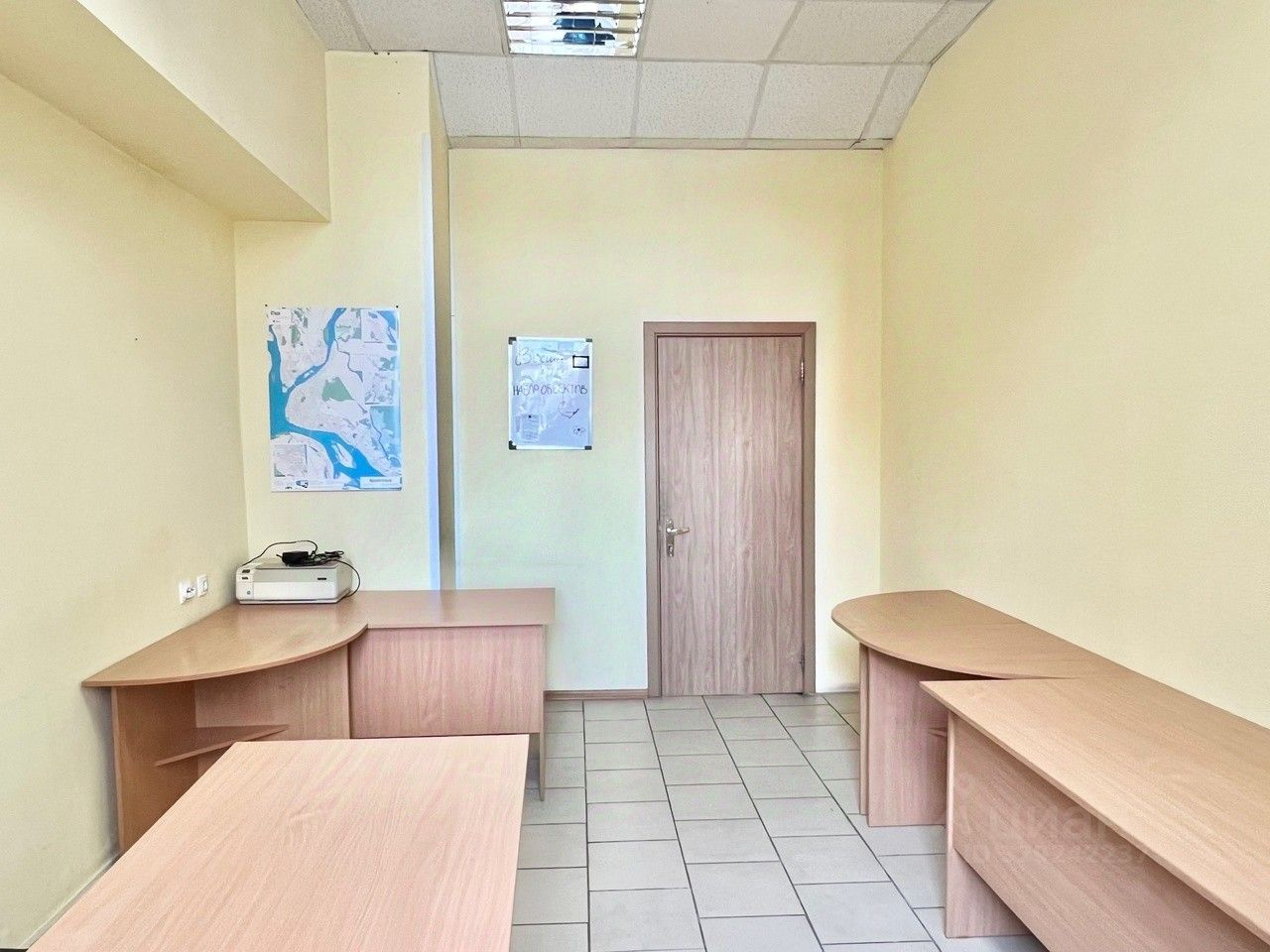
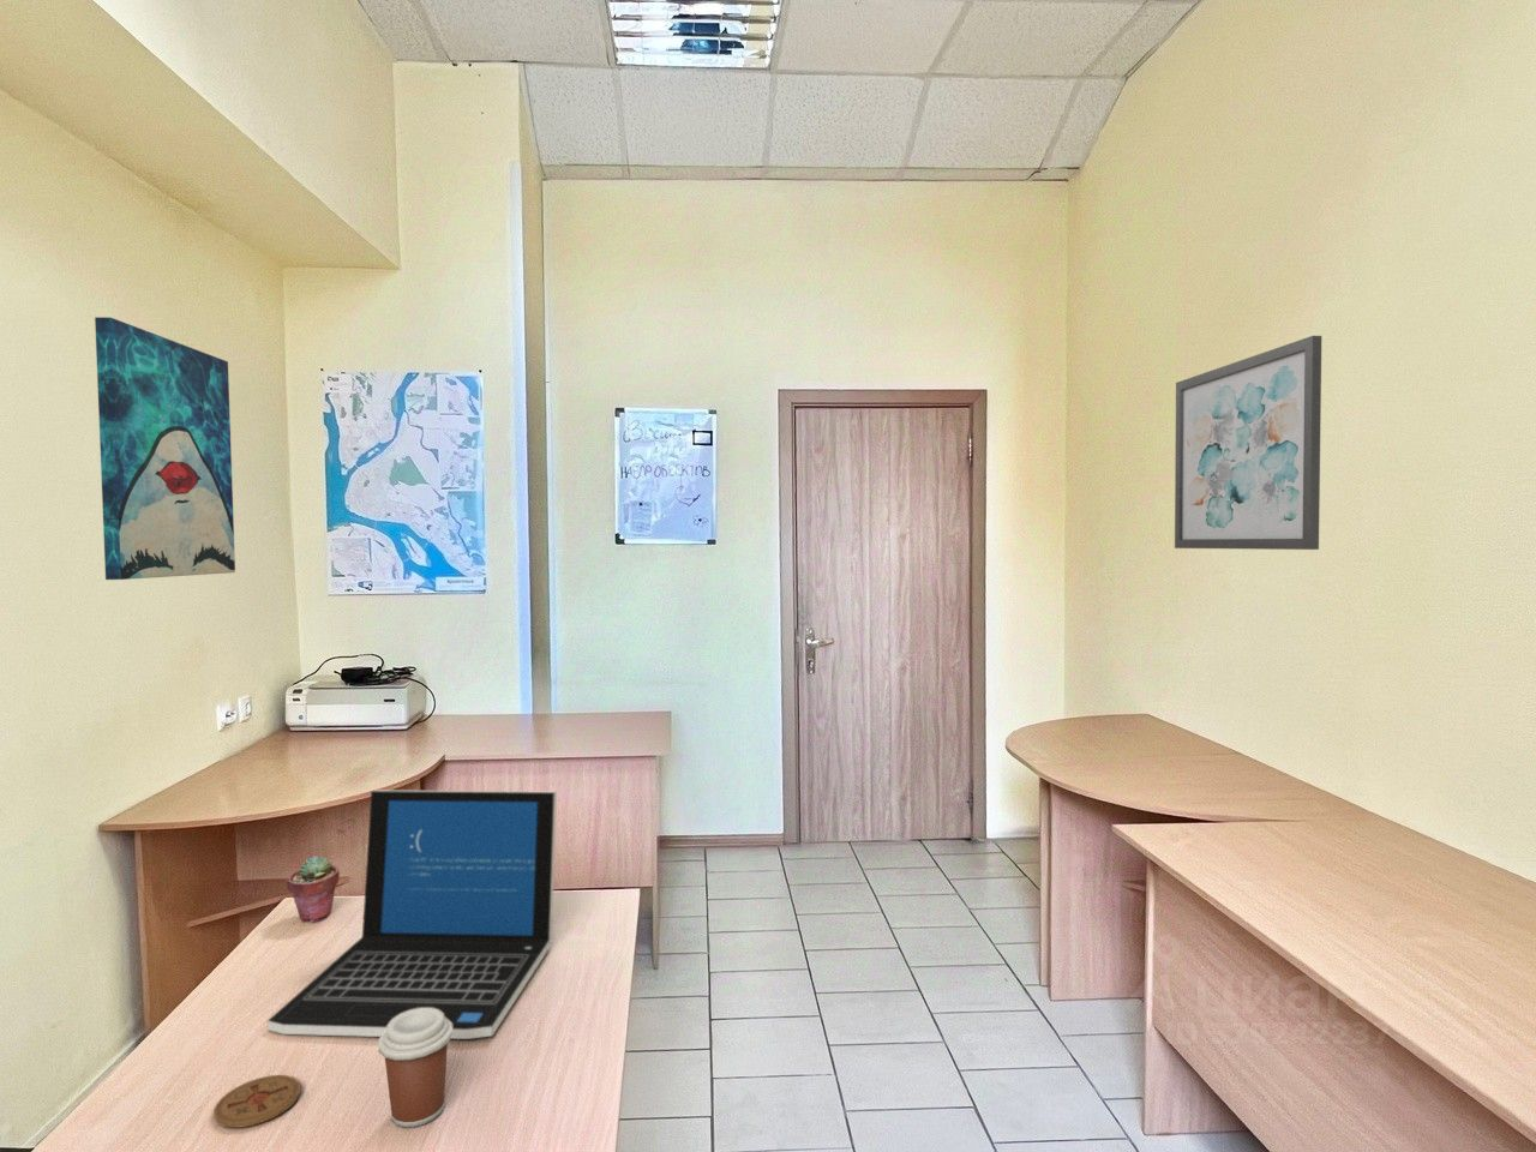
+ coffee cup (416, 1066)
+ wall art (173, 459)
+ wall art (1238, 455)
+ laptop (425, 899)
+ potted succulent (313, 886)
+ coaster (258, 1099)
